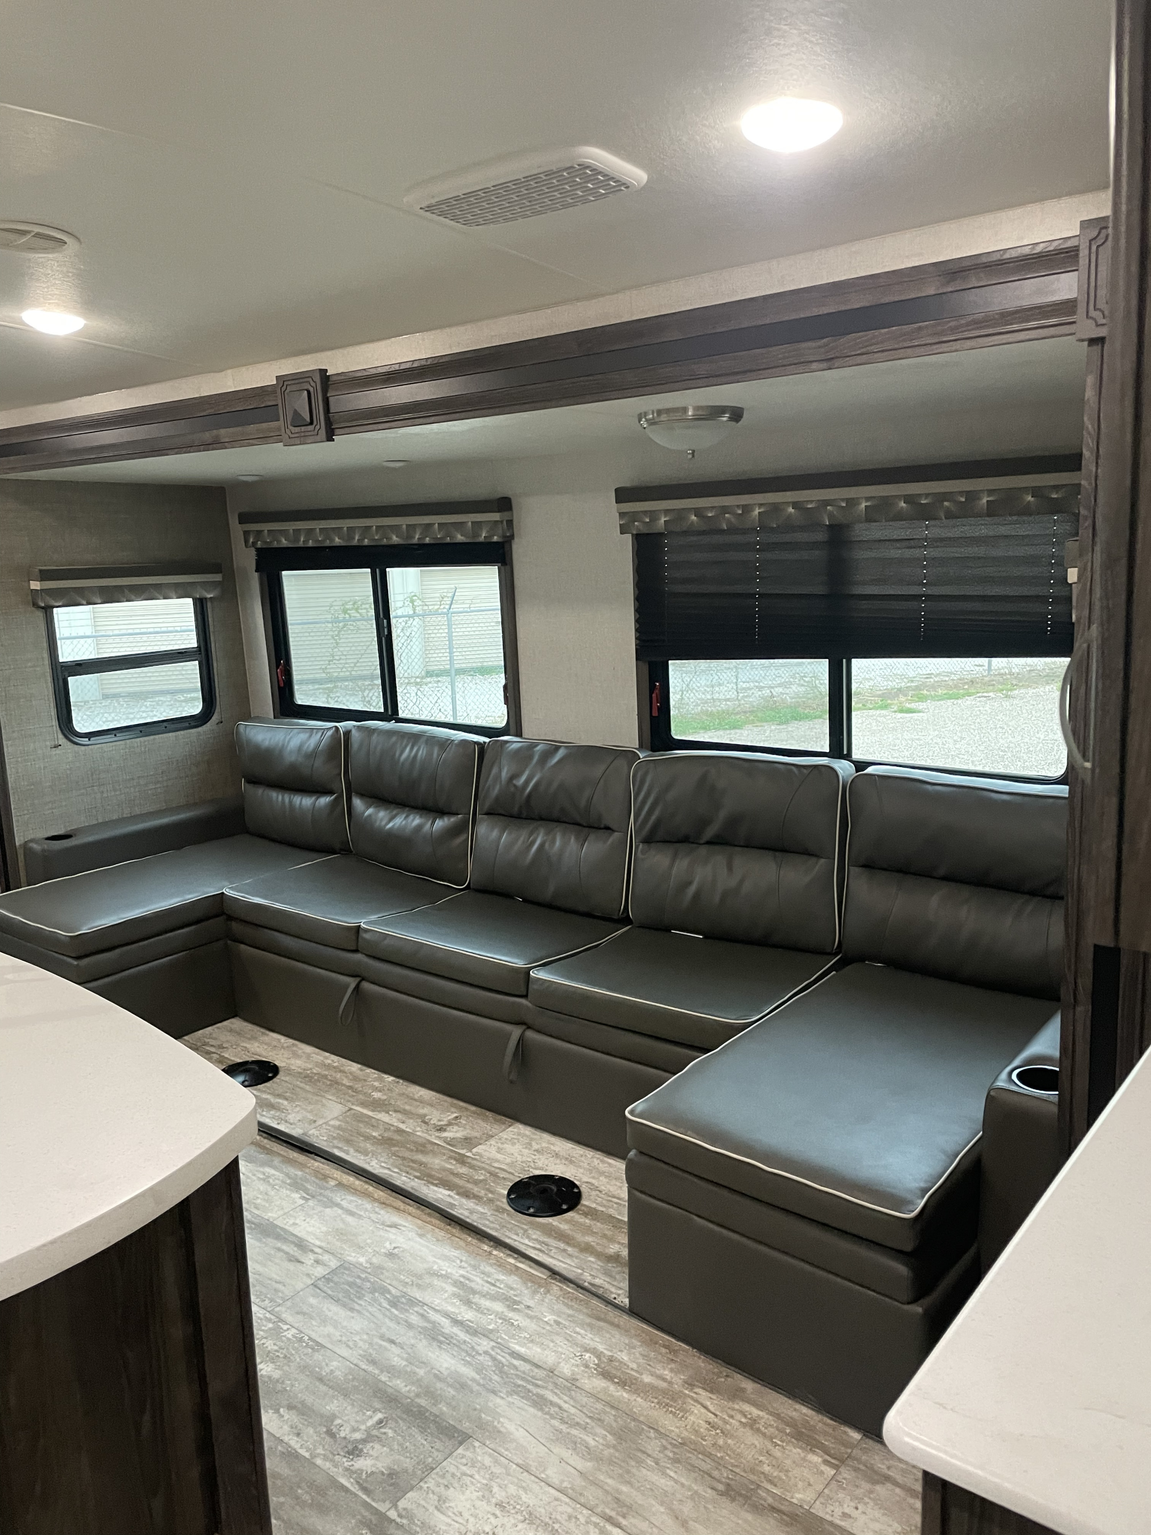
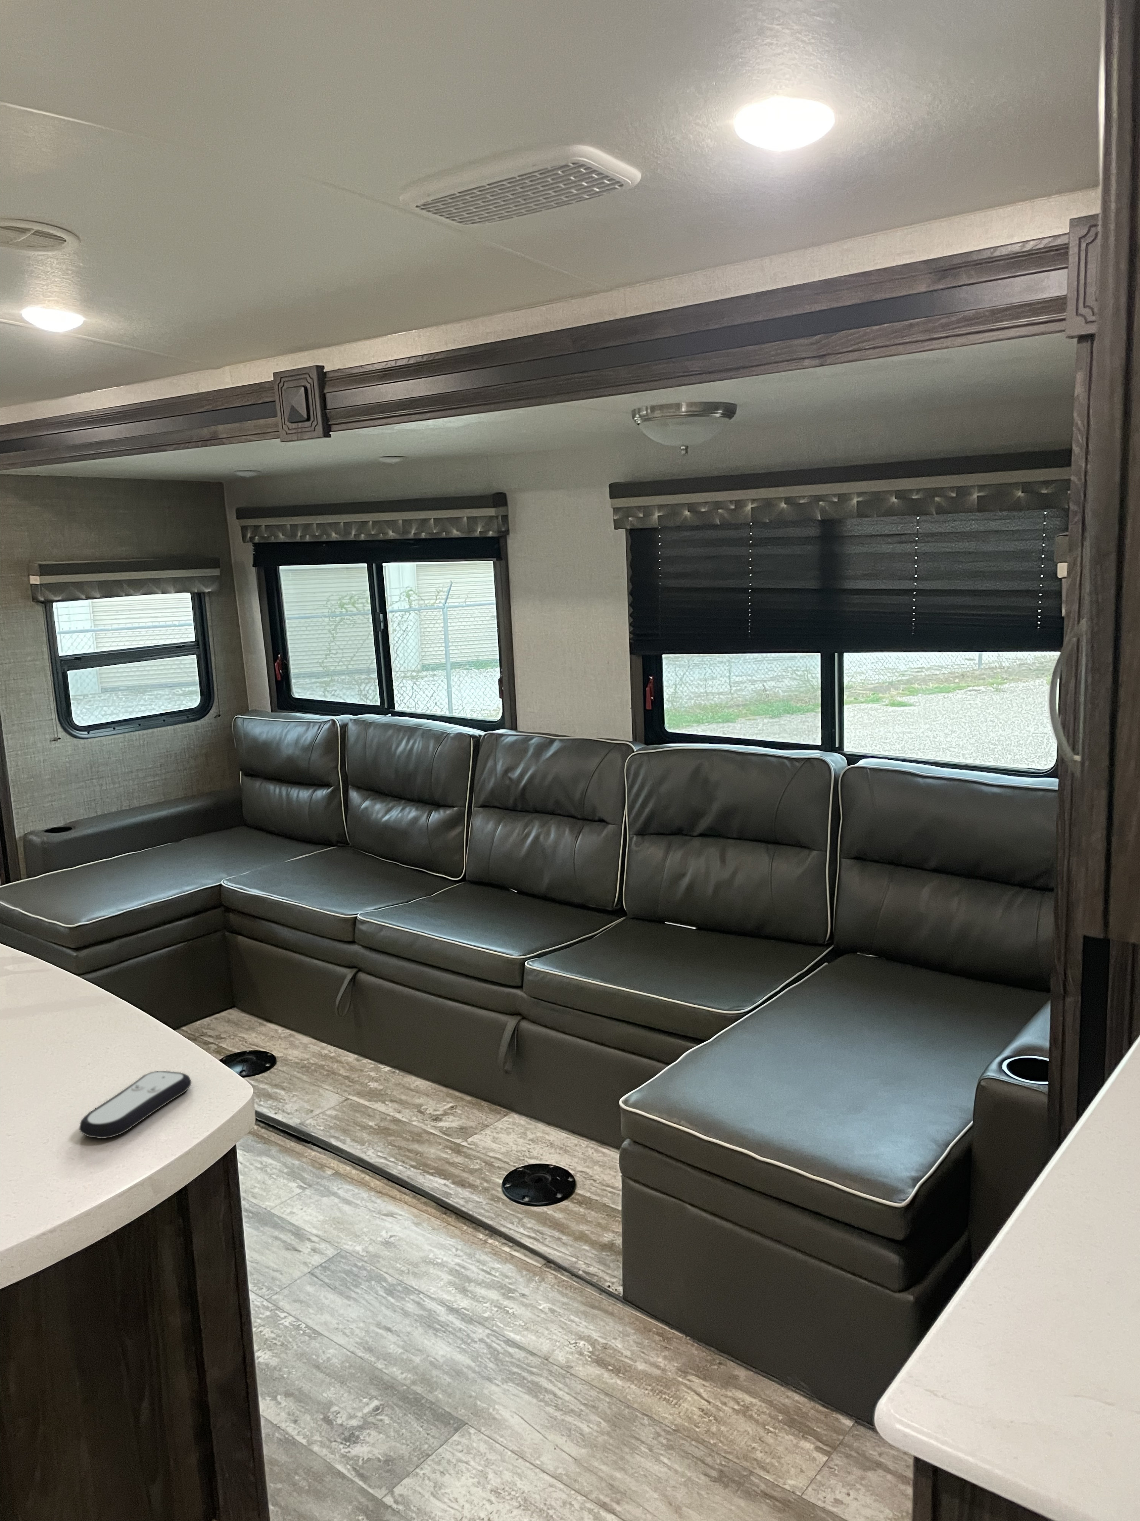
+ remote control (135, 1102)
